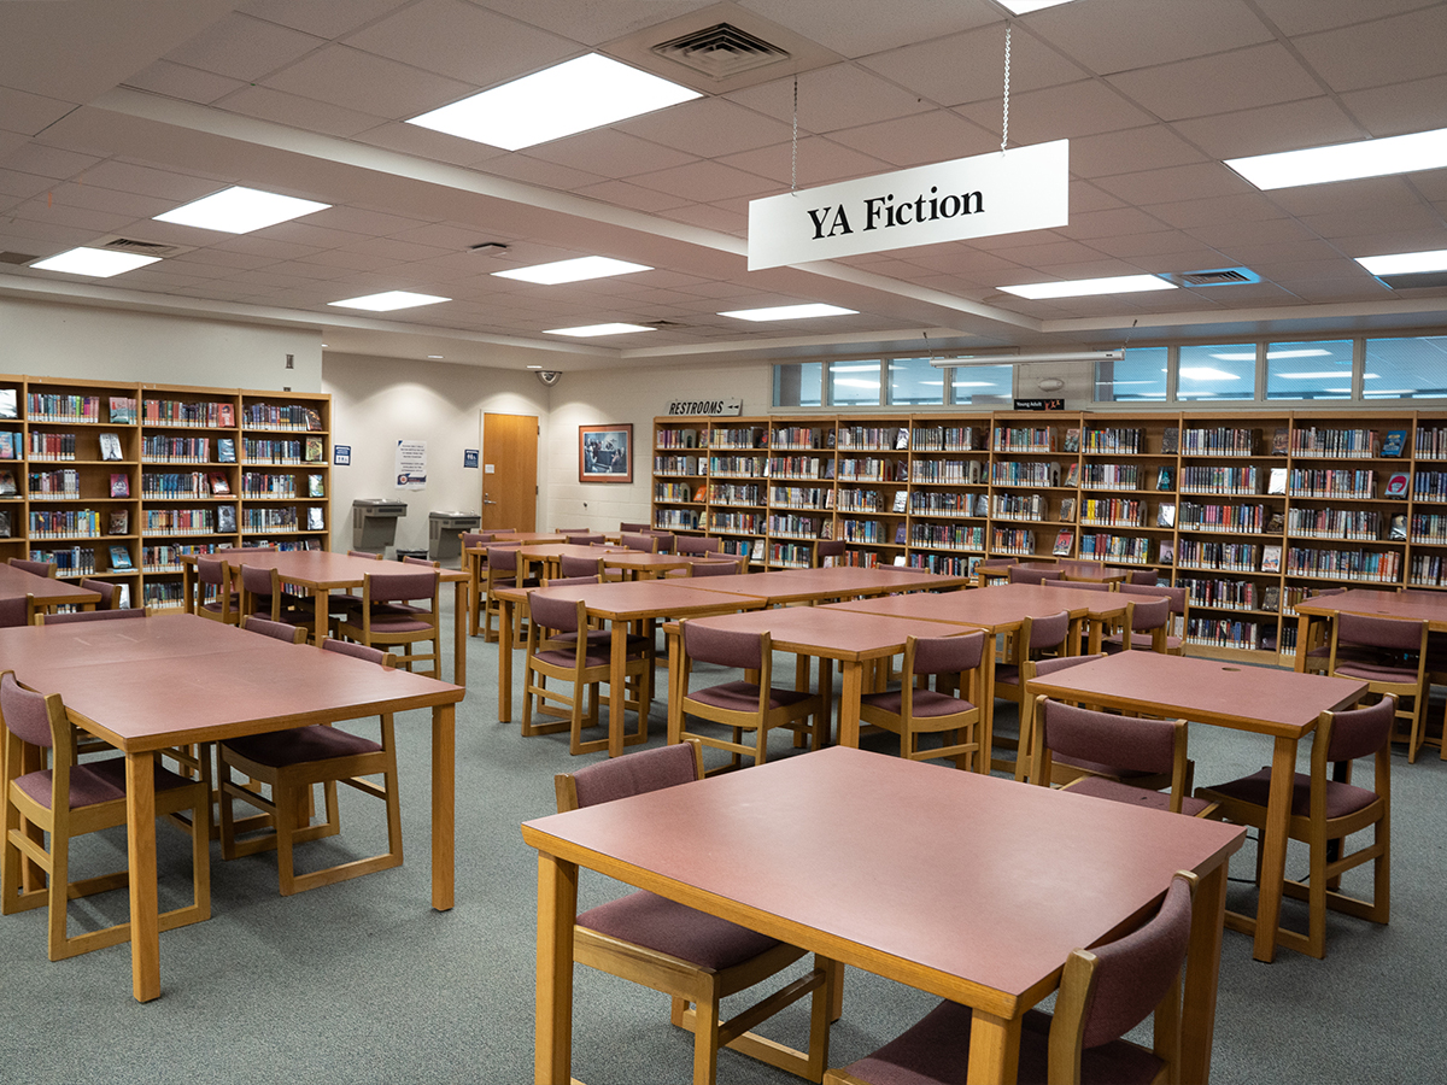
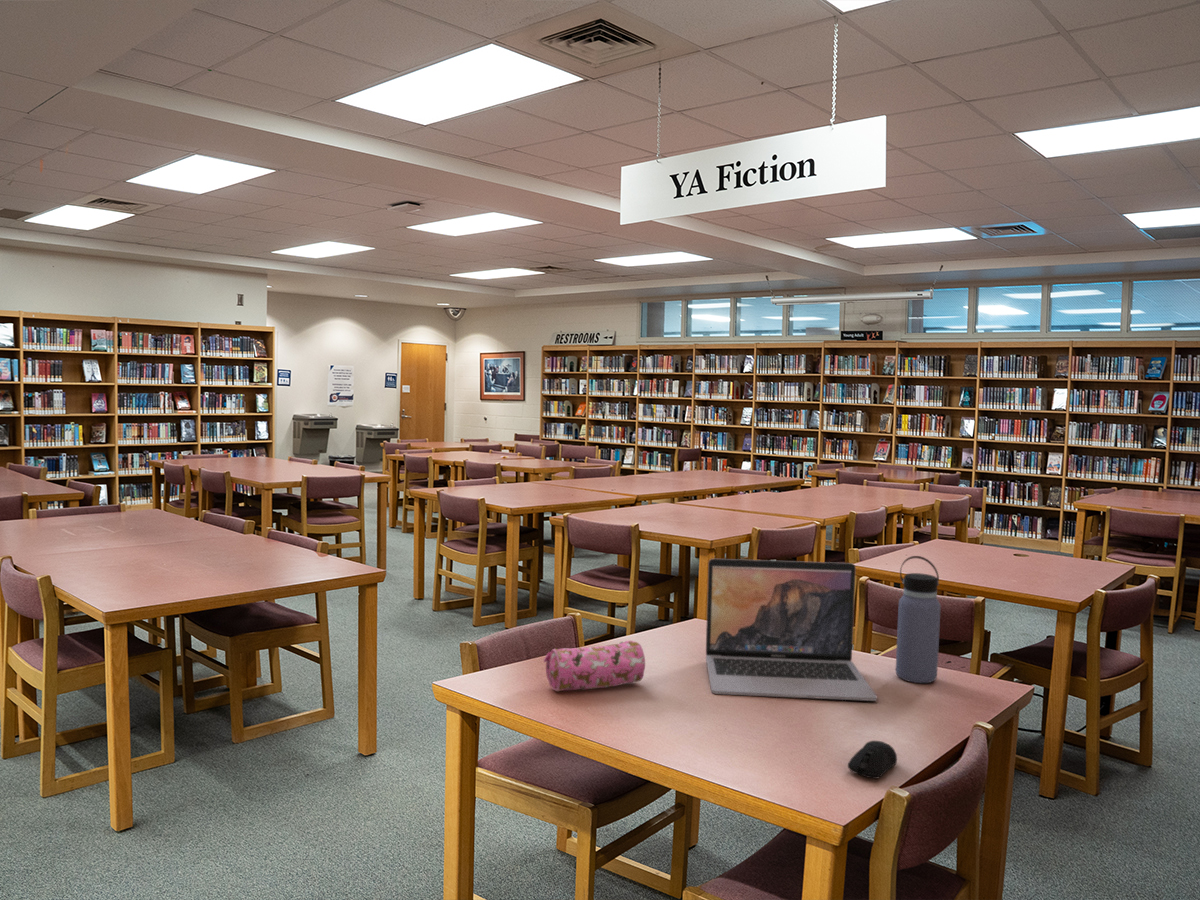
+ water bottle (918, 618)
+ laptop (787, 626)
+ computer mouse (874, 756)
+ pencil case (594, 665)
